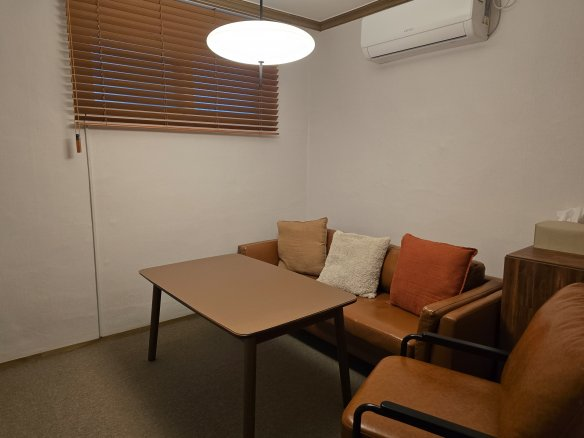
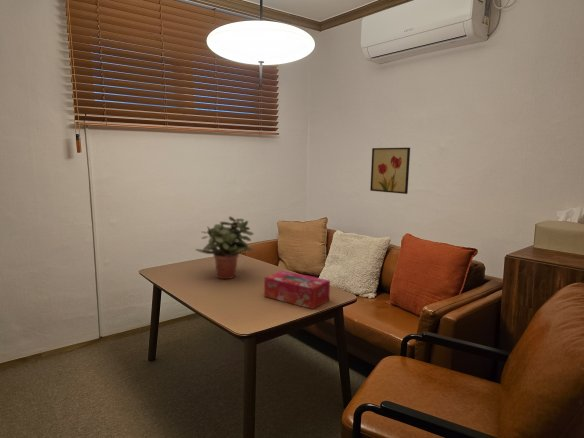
+ tissue box (296, 288)
+ potted plant (225, 247)
+ wall art (389, 170)
